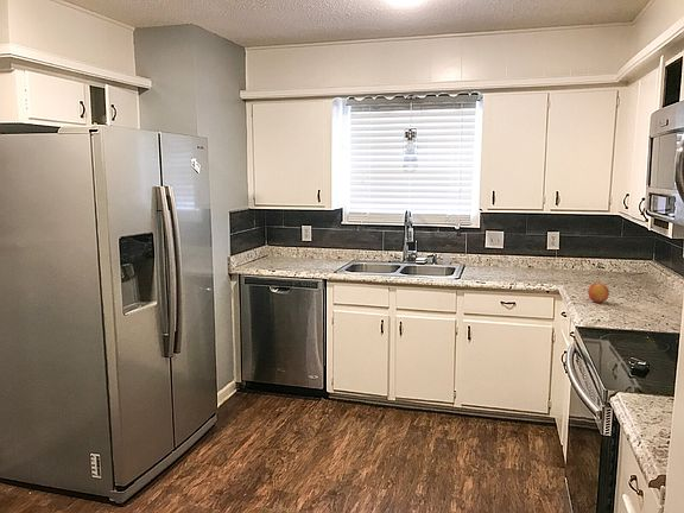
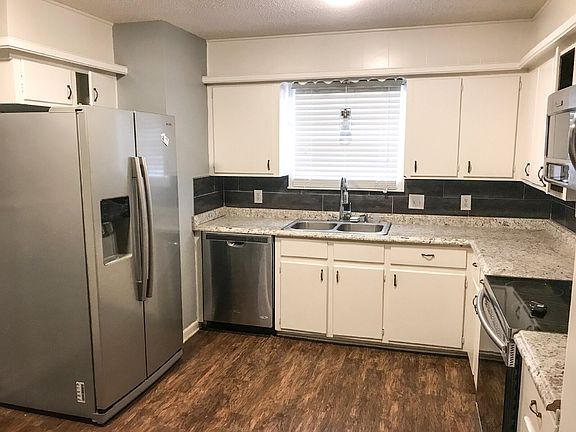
- apple (598, 291)
